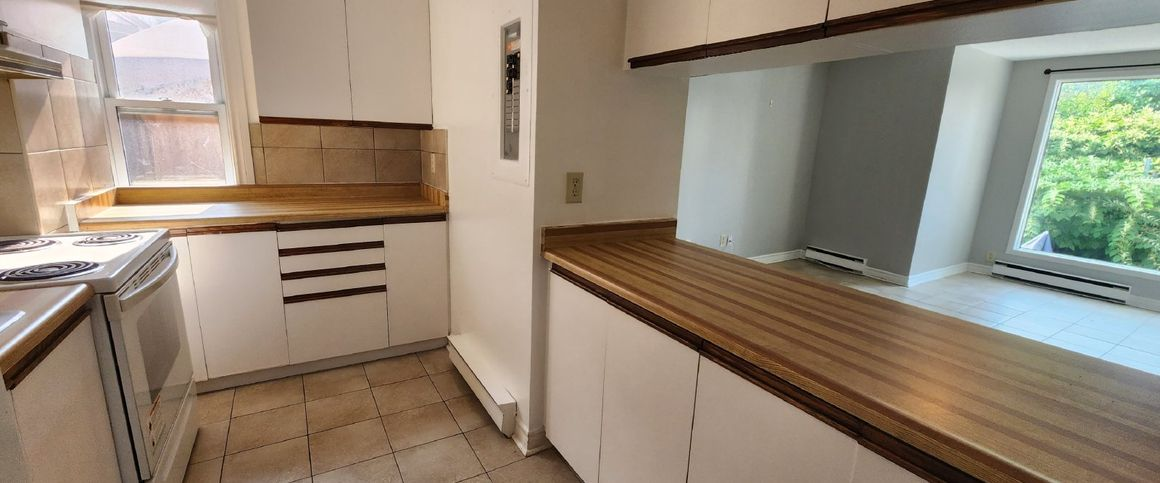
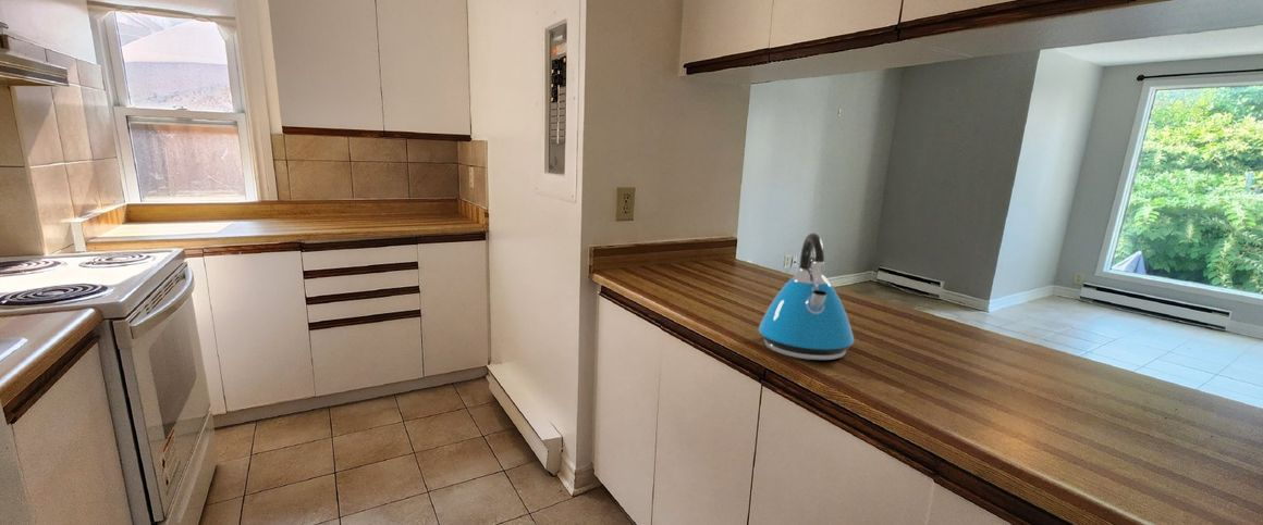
+ kettle (808, 290)
